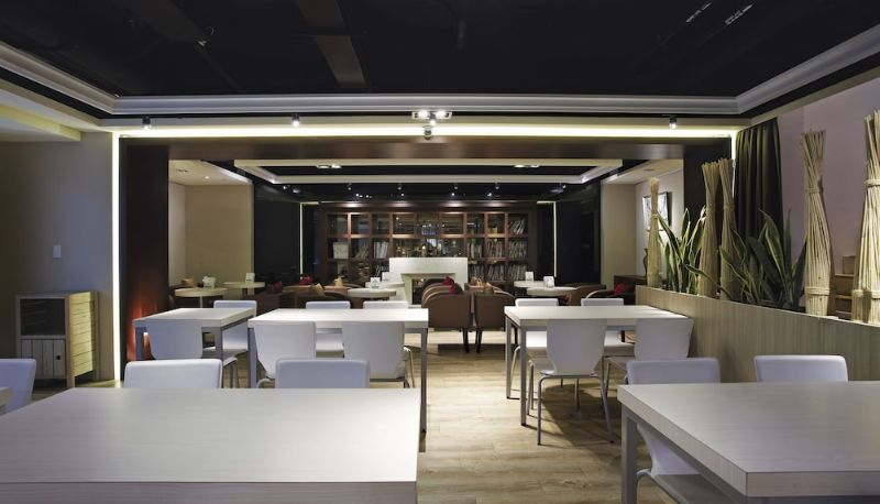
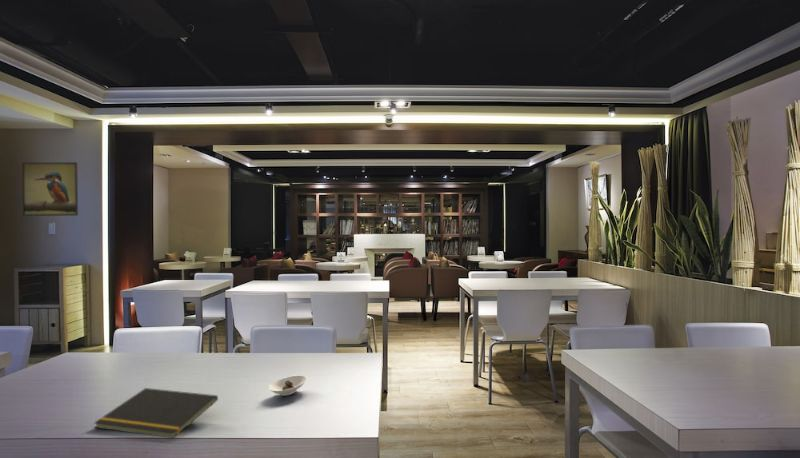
+ notepad (158, 410)
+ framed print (50, 189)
+ saucer (288, 386)
